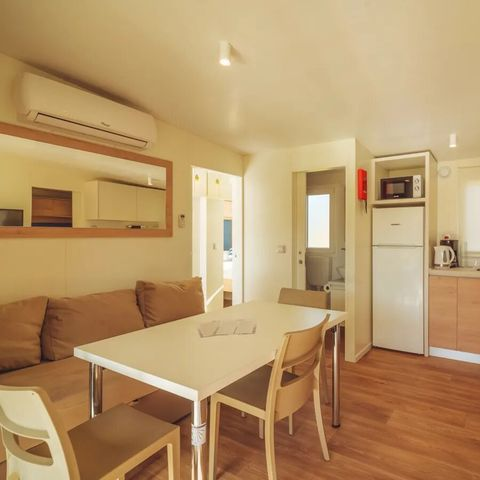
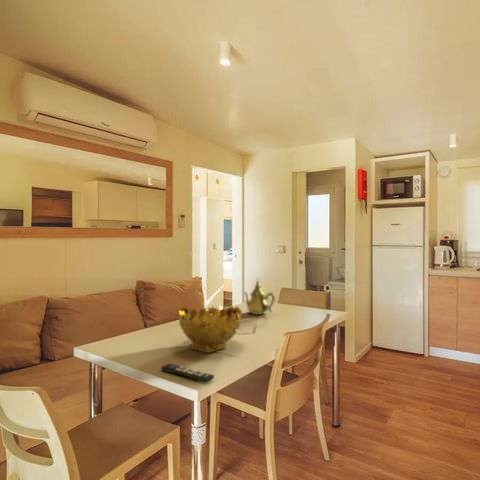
+ teapot (258, 295)
+ remote control (186, 372)
+ decorative bowl (210, 327)
